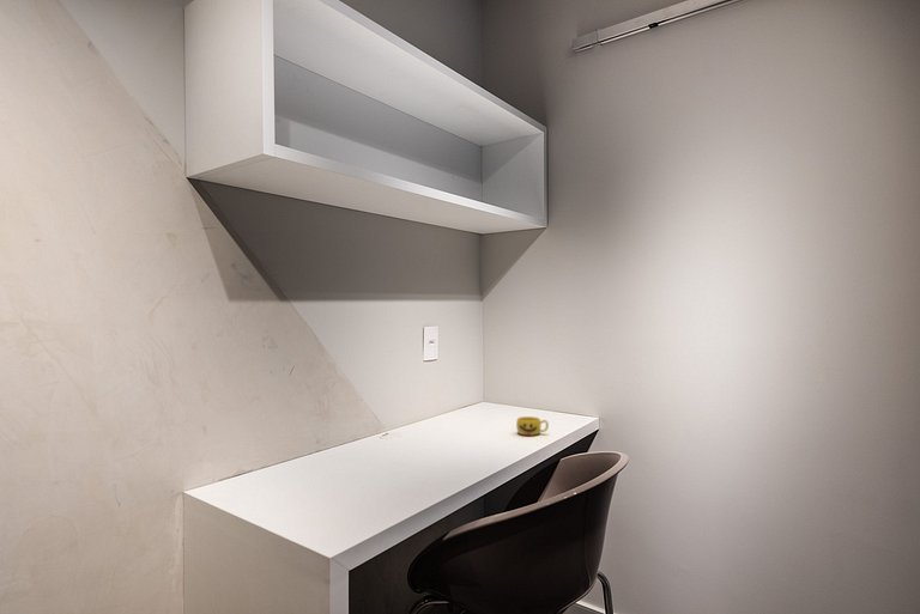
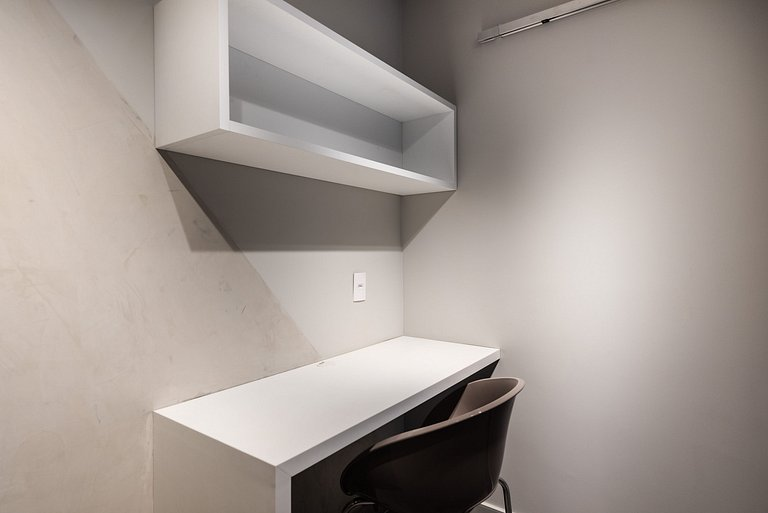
- cup (532, 426)
